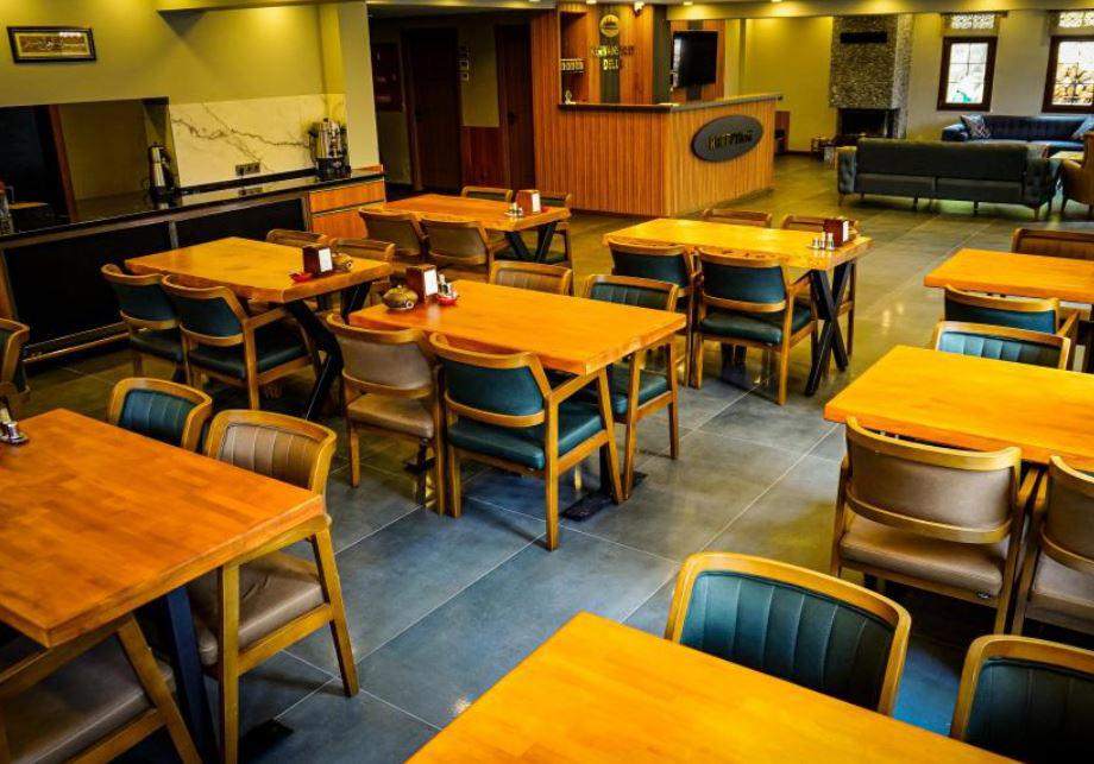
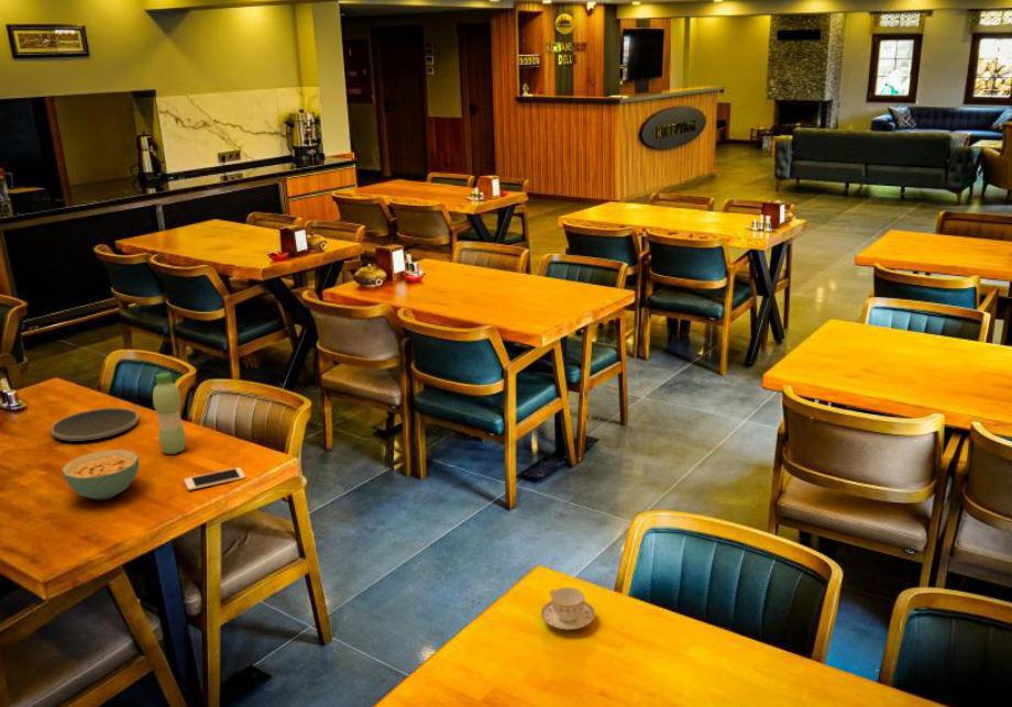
+ plate (95, 424)
+ cereal bowl (102, 478)
+ water bottle (168, 412)
+ teacup (568, 608)
+ cell phone (215, 478)
